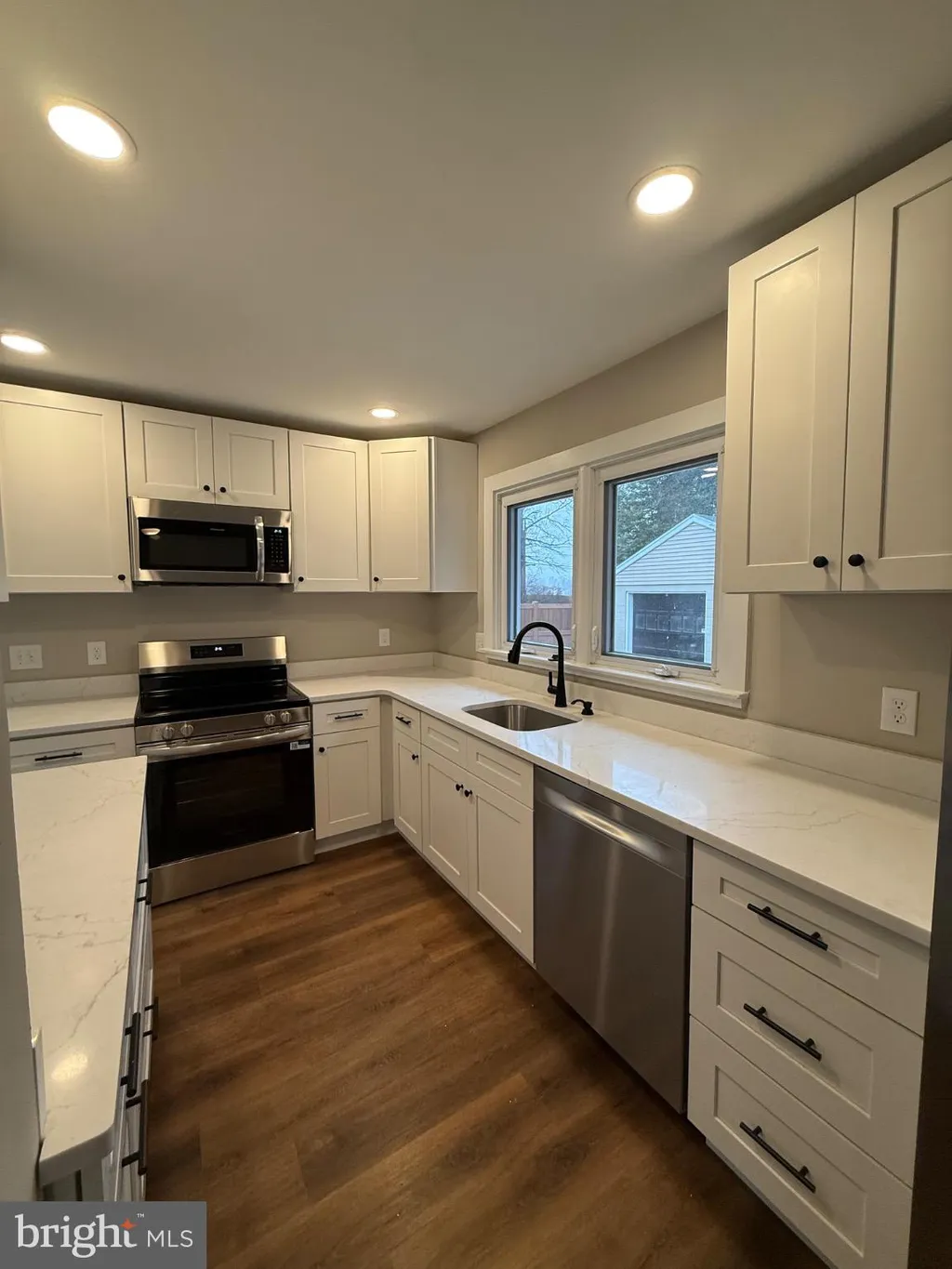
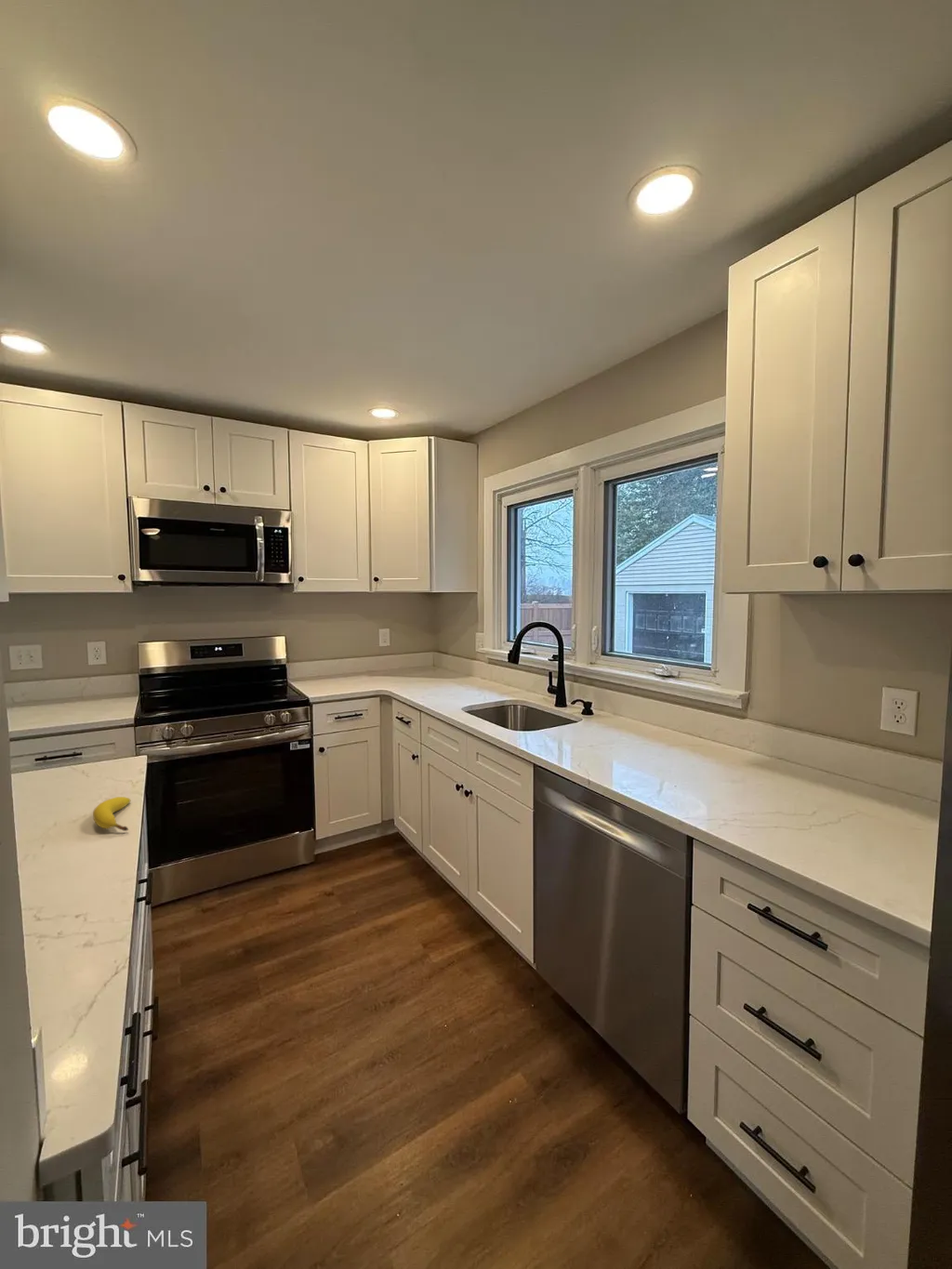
+ fruit (112, 810)
